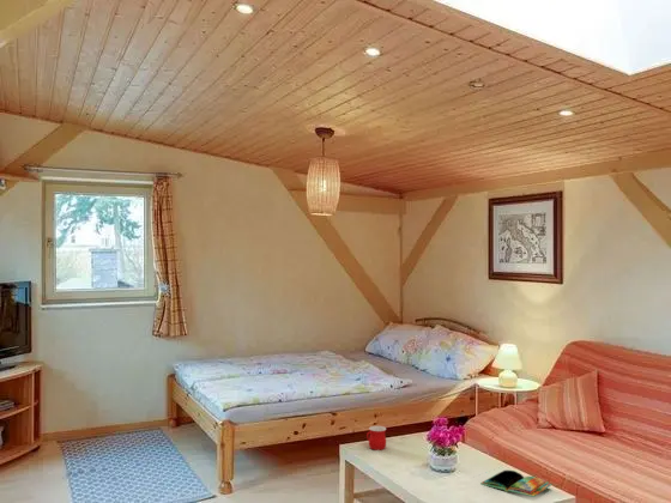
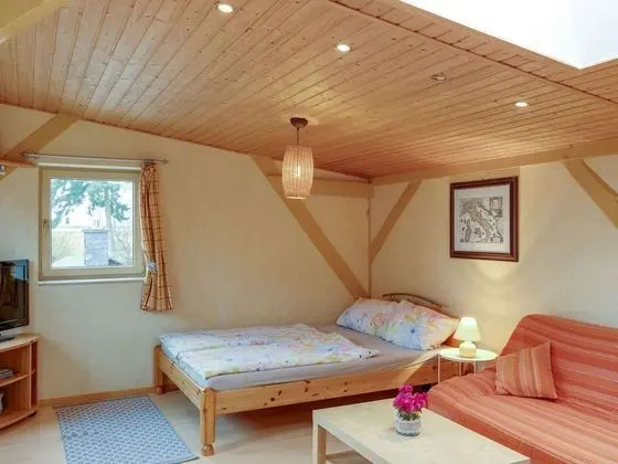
- book (515, 481)
- mug (375, 438)
